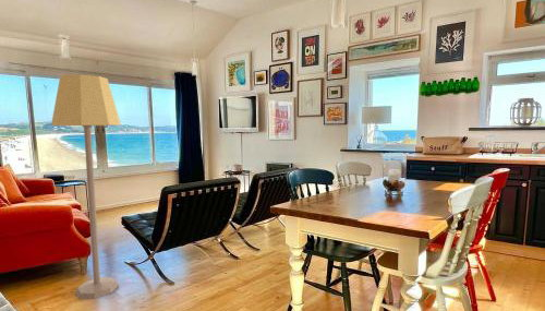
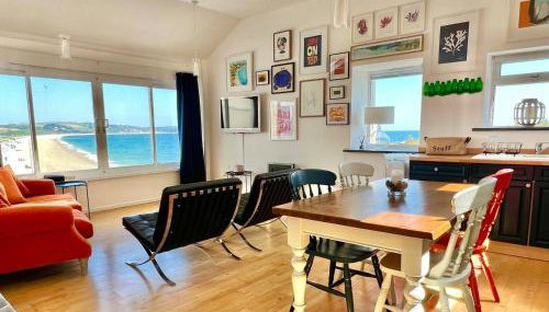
- lamp (90, 187)
